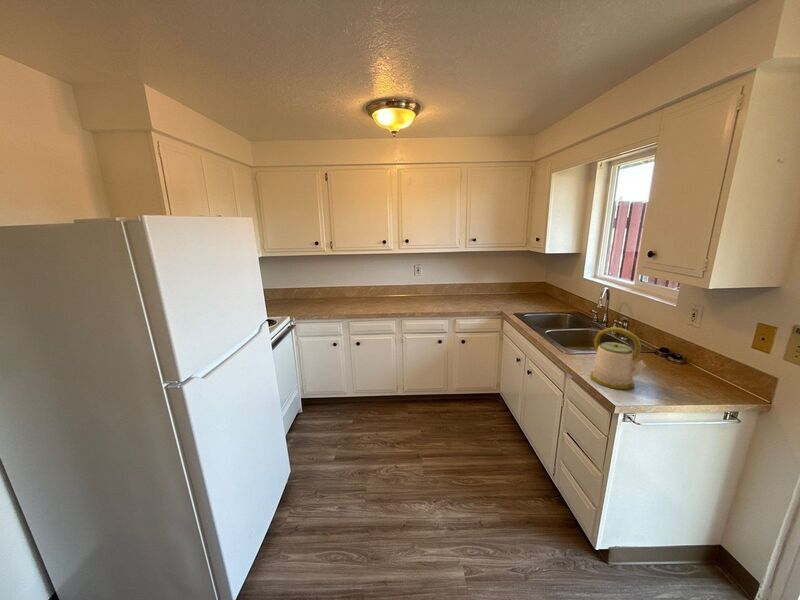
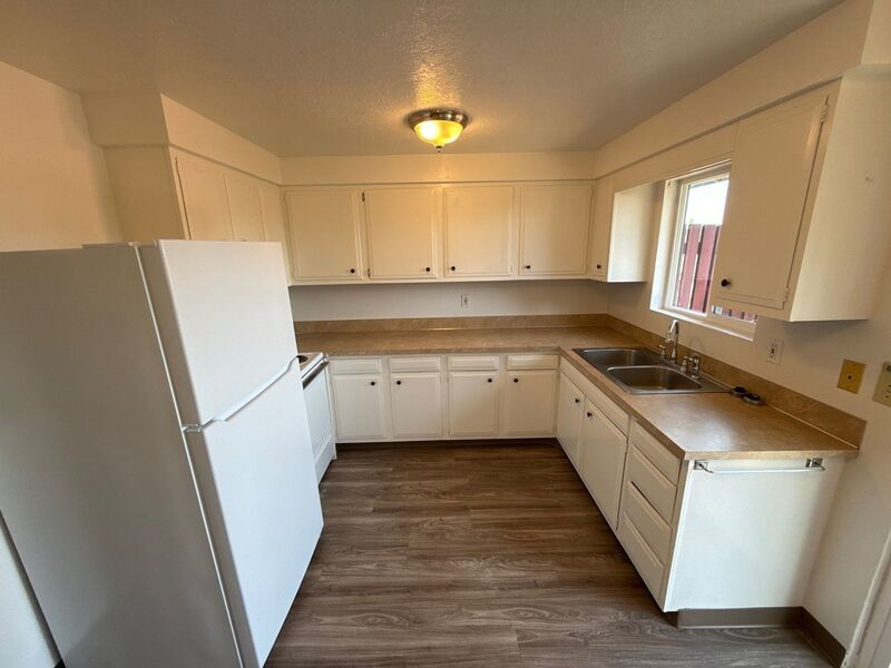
- kettle (619, 355)
